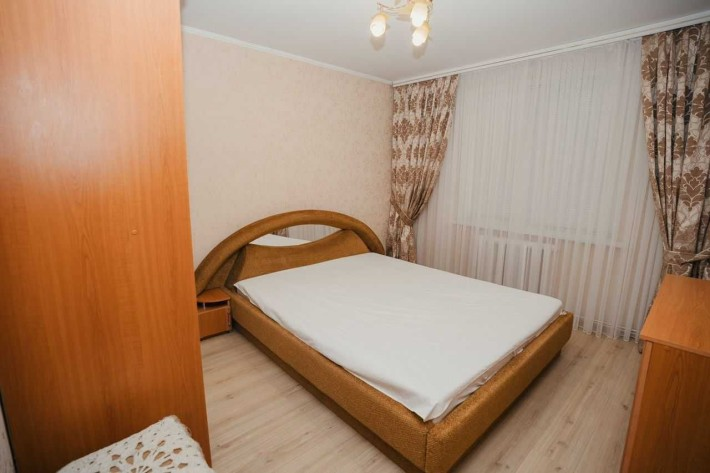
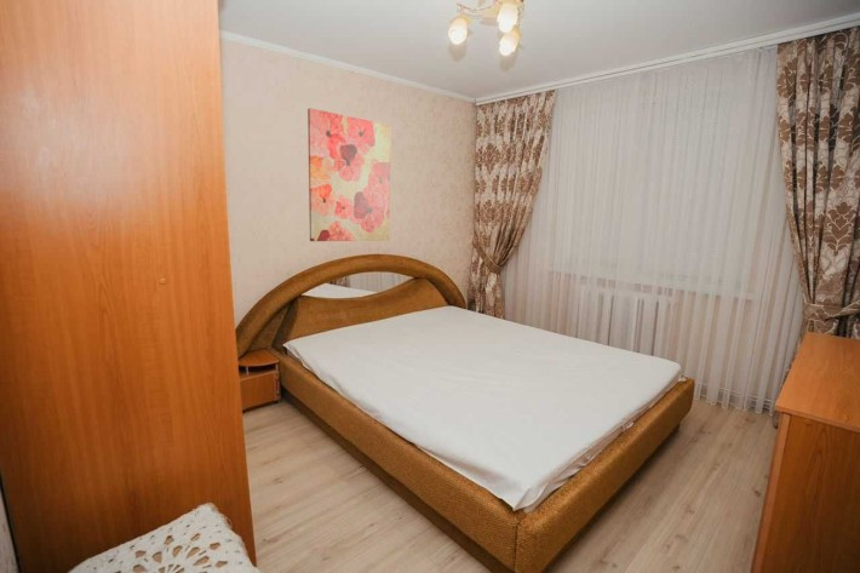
+ wall art (351, 181)
